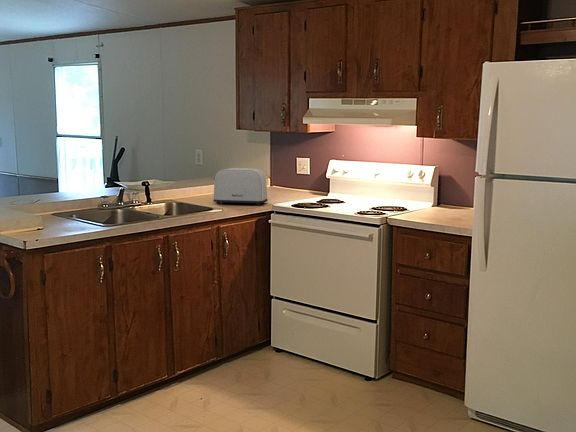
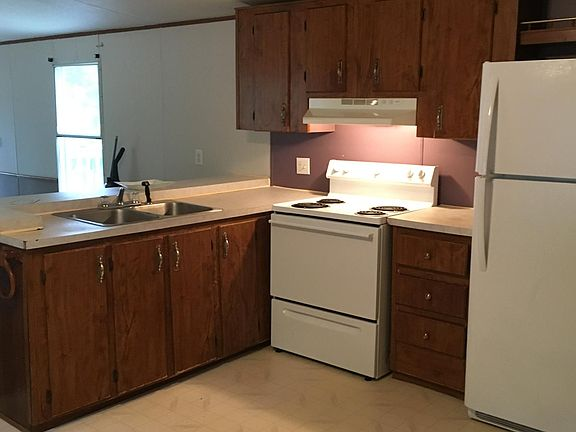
- toaster (239, 186)
